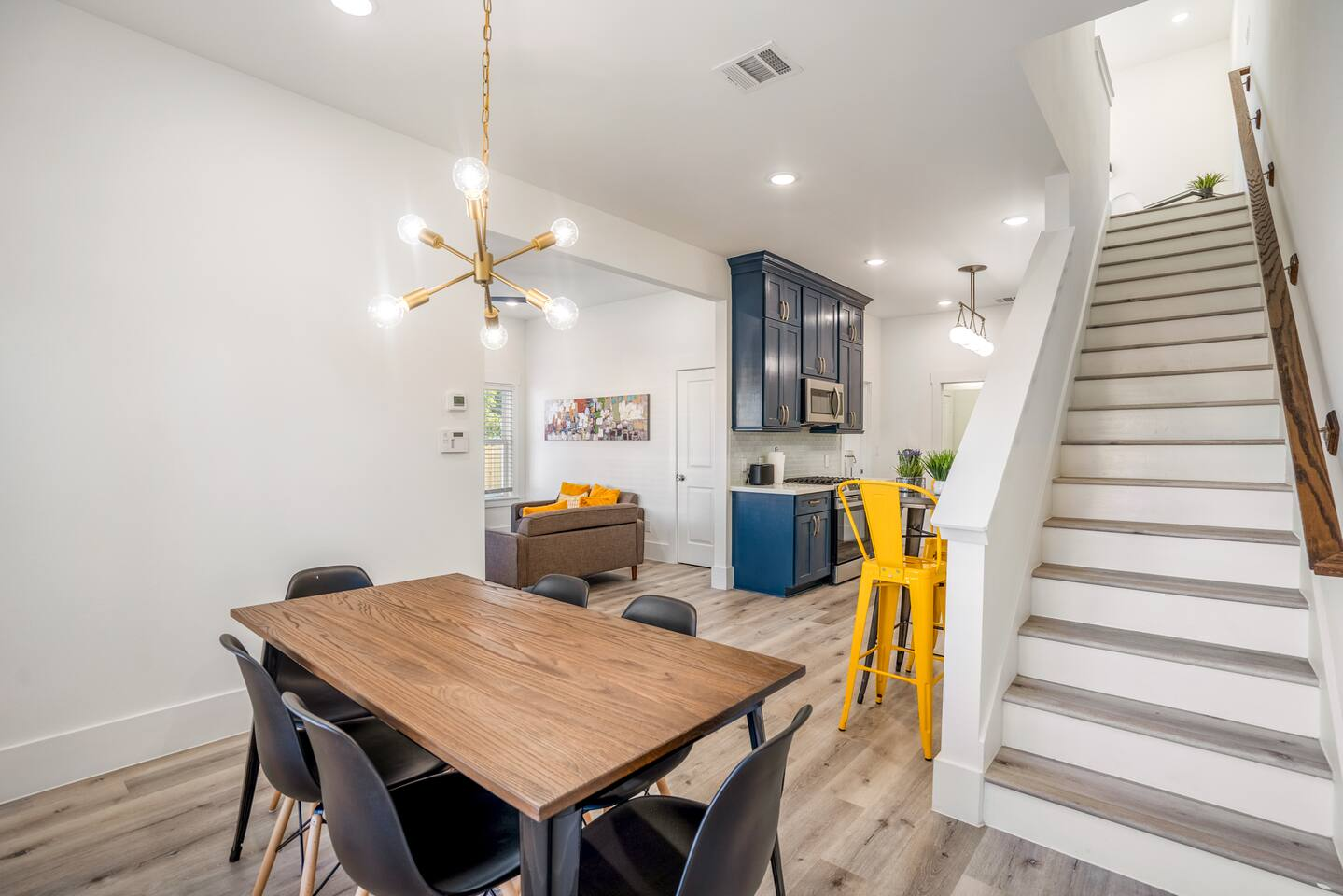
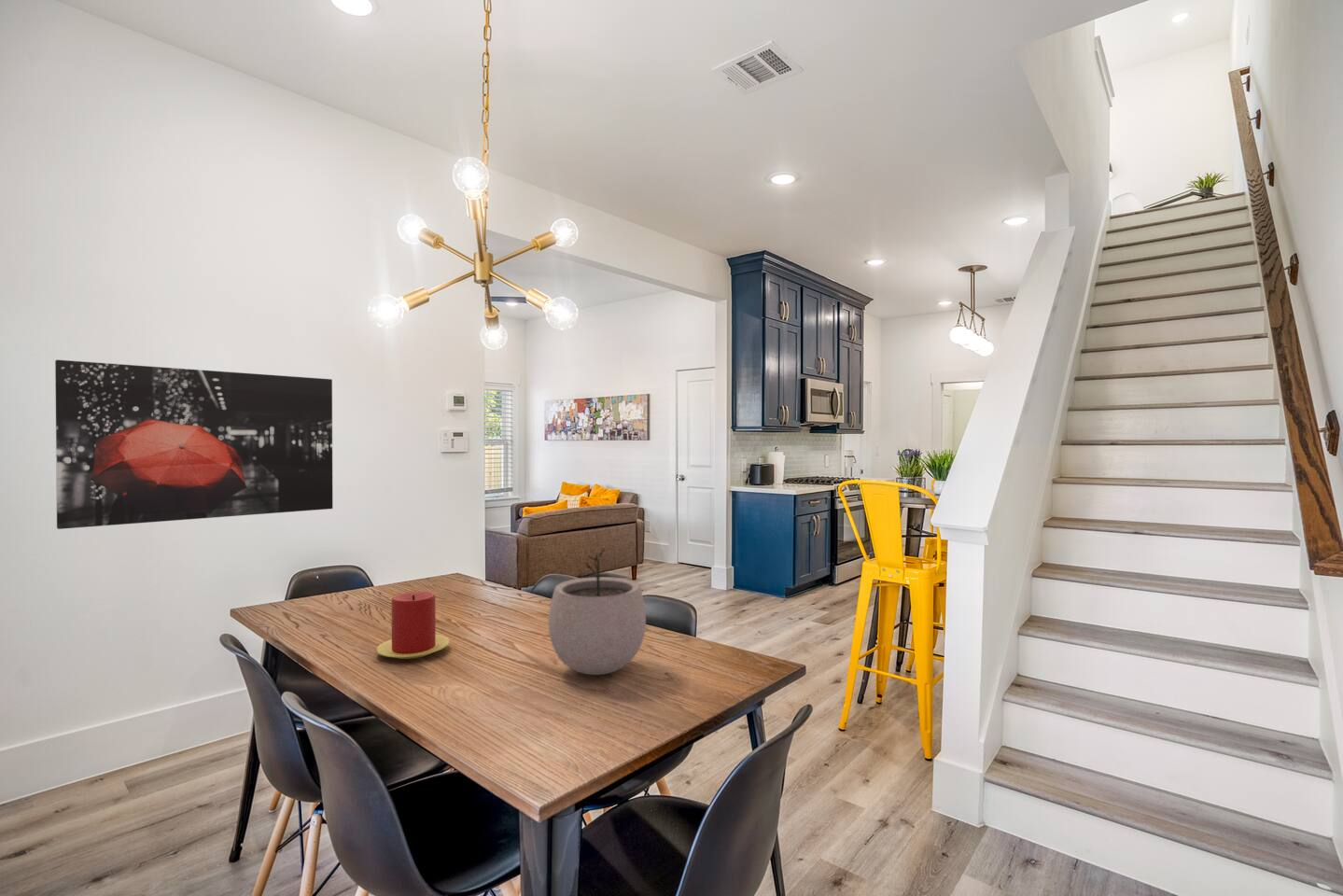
+ candle (413, 623)
+ wall art (212, 444)
+ plant pot (597, 609)
